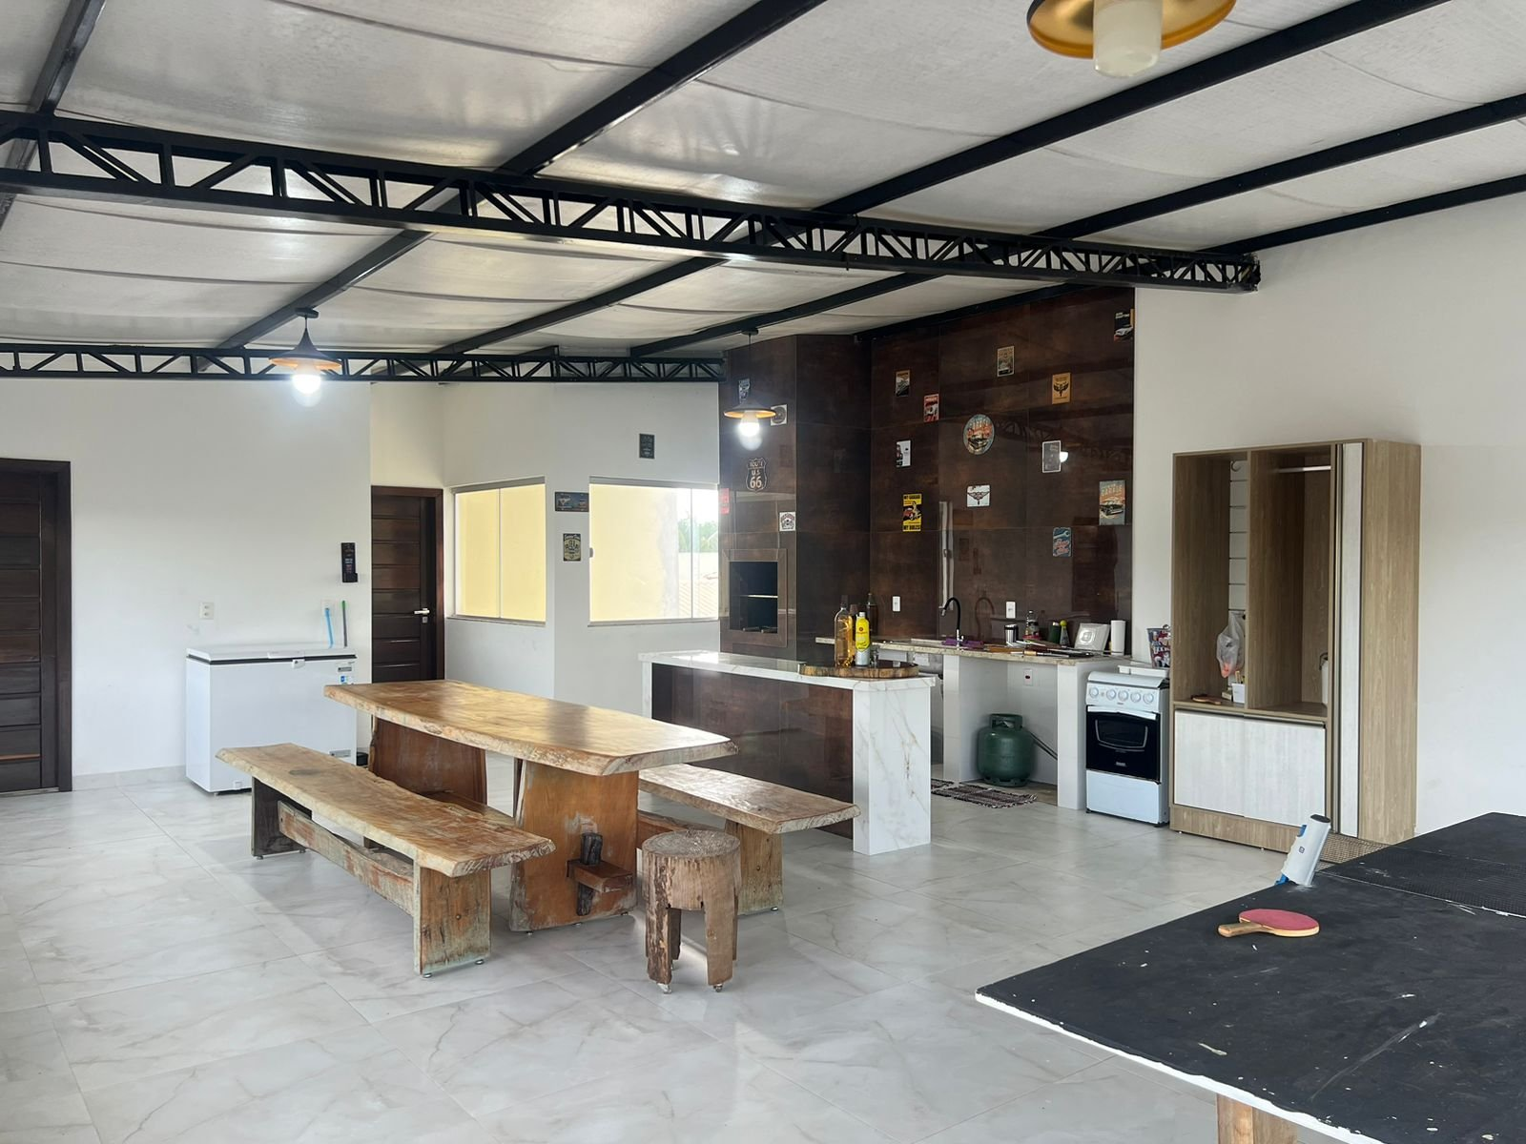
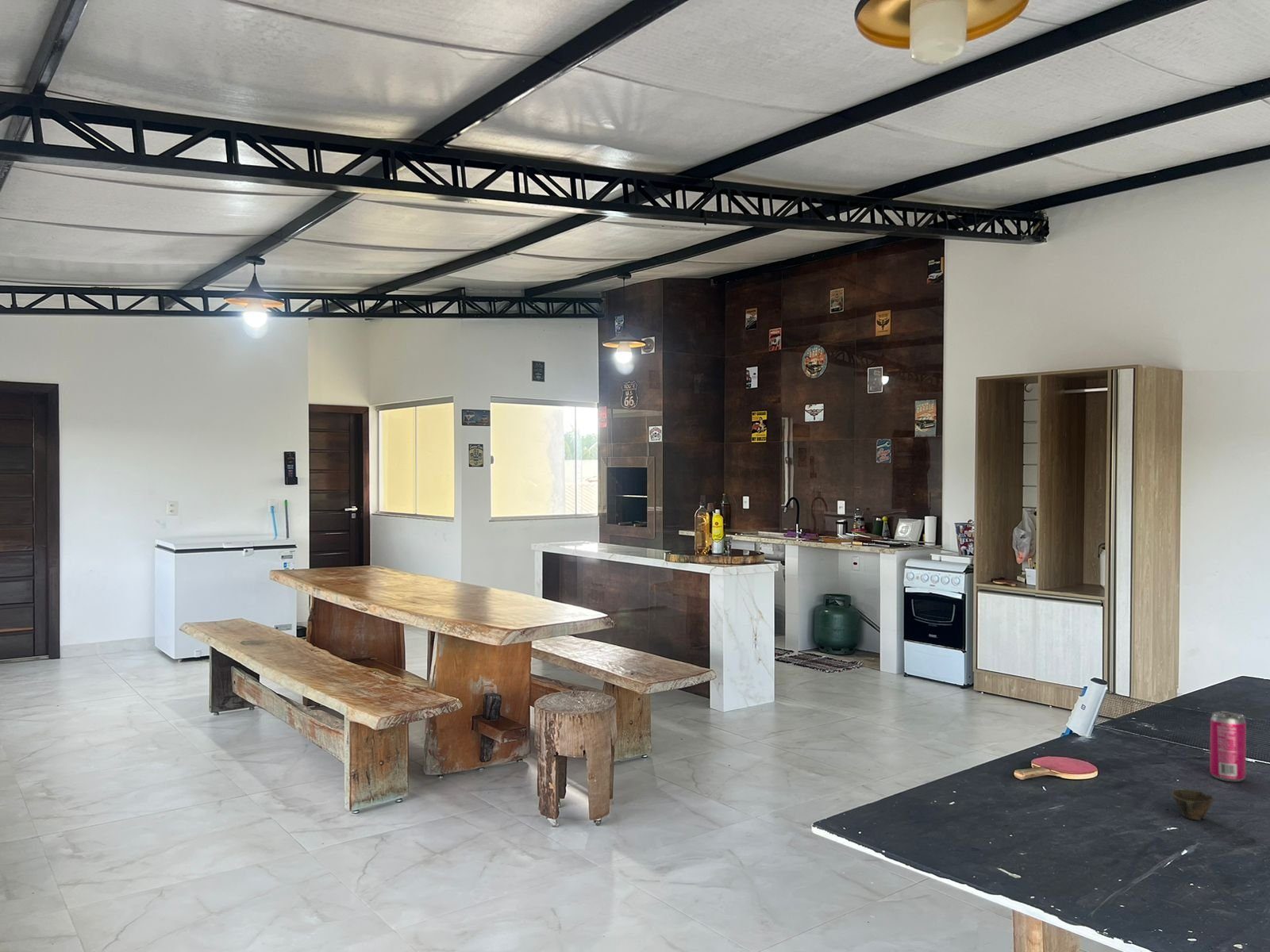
+ beverage can (1228, 746)
+ cup (1191, 806)
